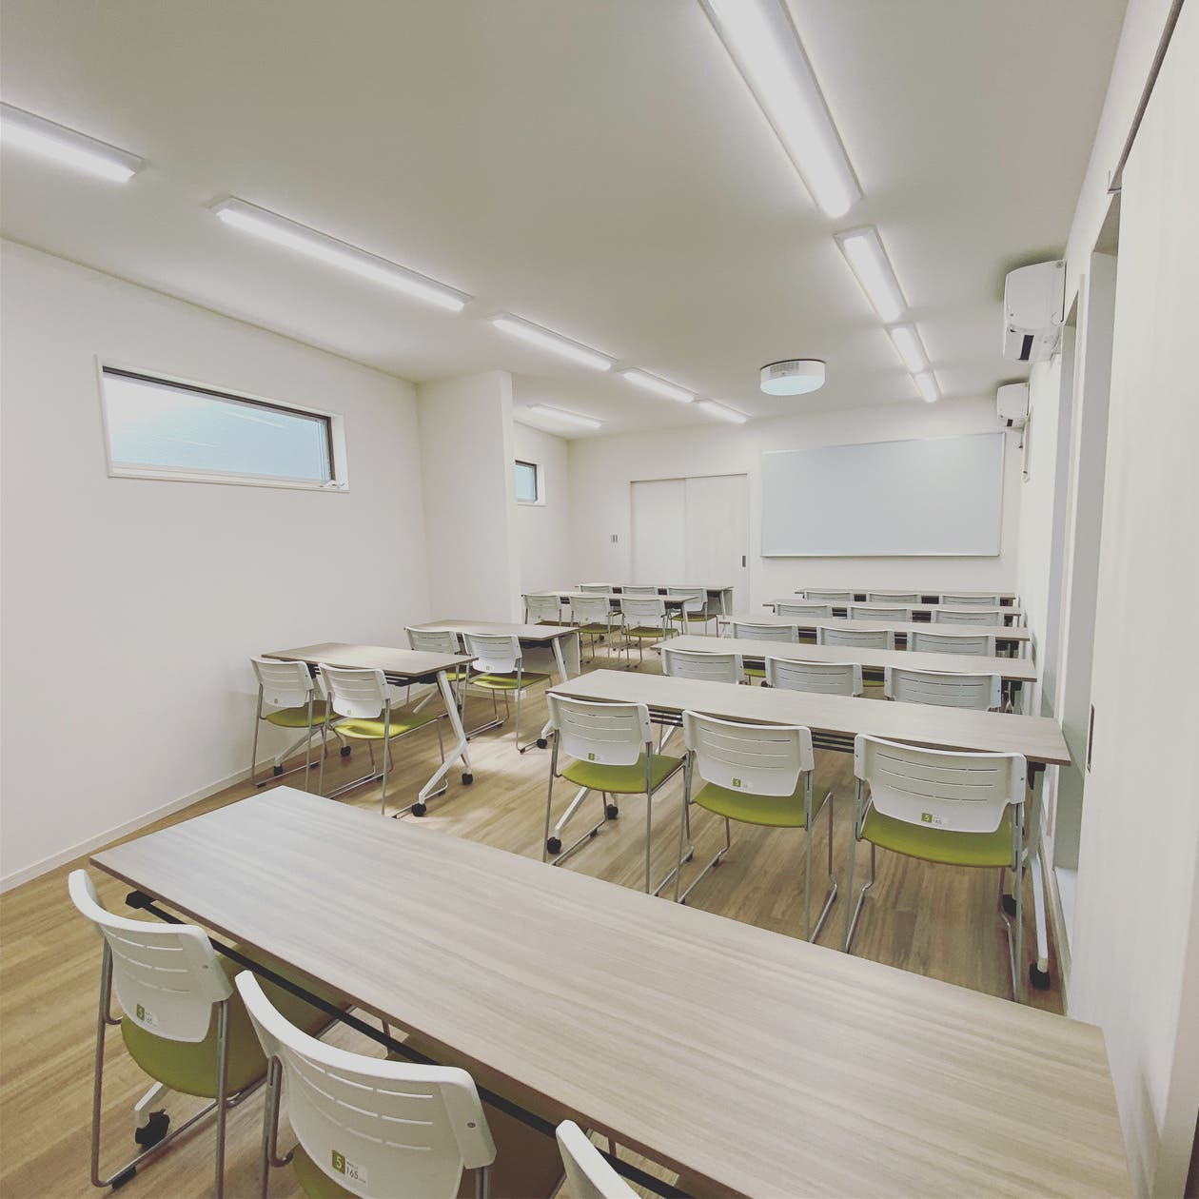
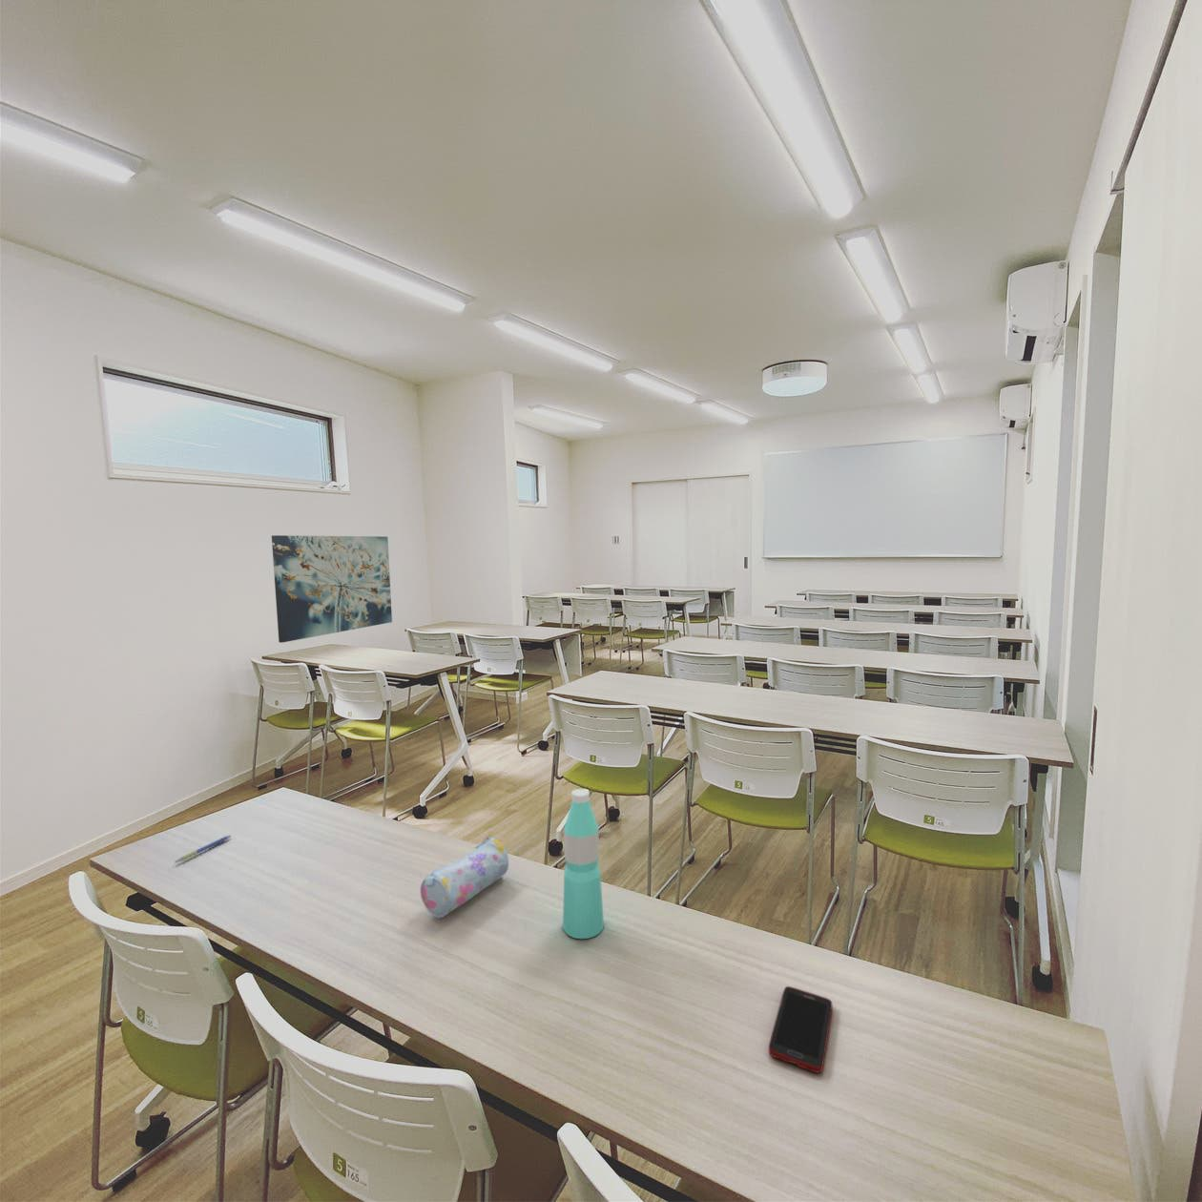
+ wall art (339, 583)
+ cell phone (801, 1026)
+ pencil case (467, 875)
+ pen (204, 848)
+ water bottle (582, 860)
